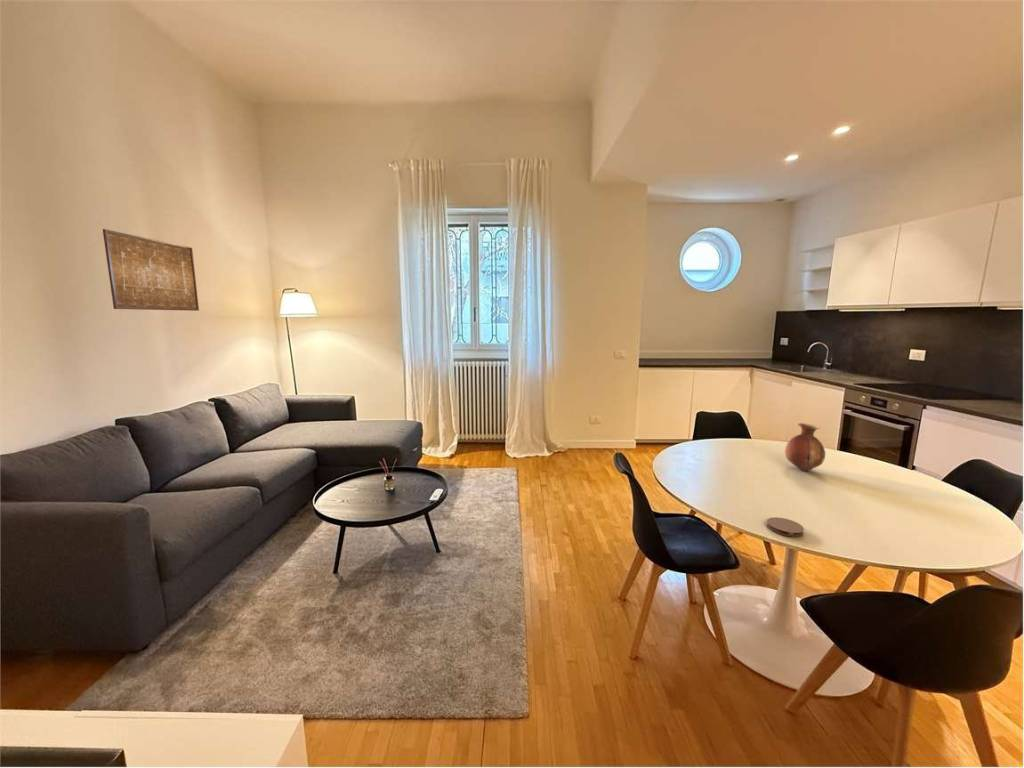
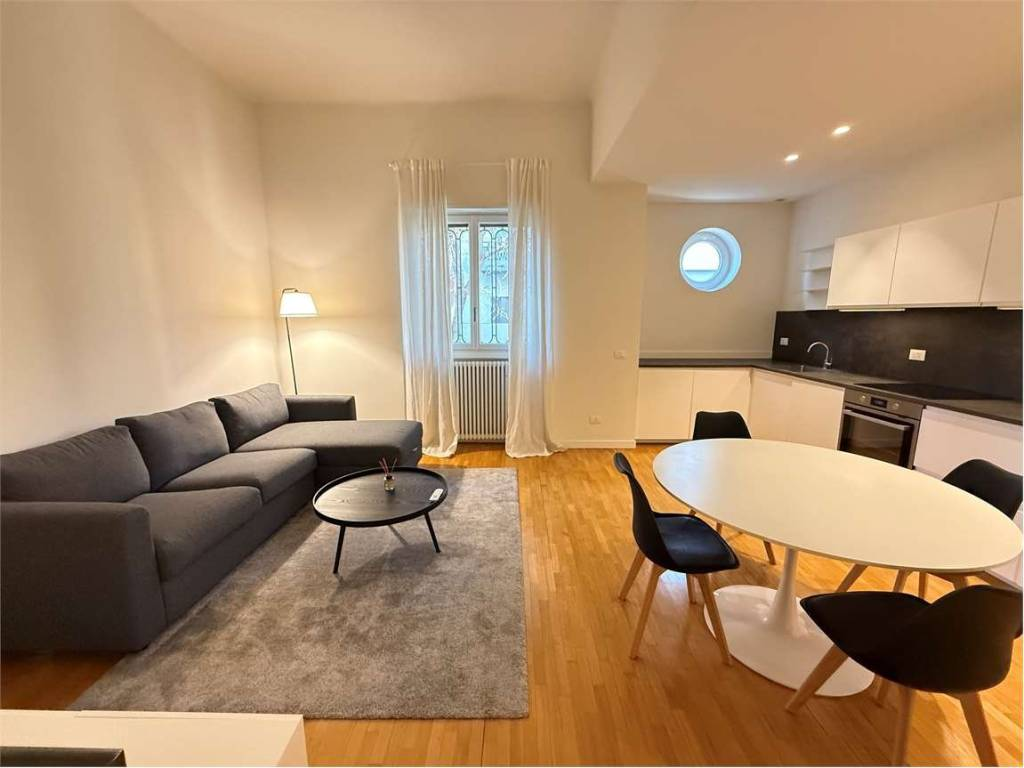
- wall art (157, 275)
- coaster (784, 526)
- vase (805, 447)
